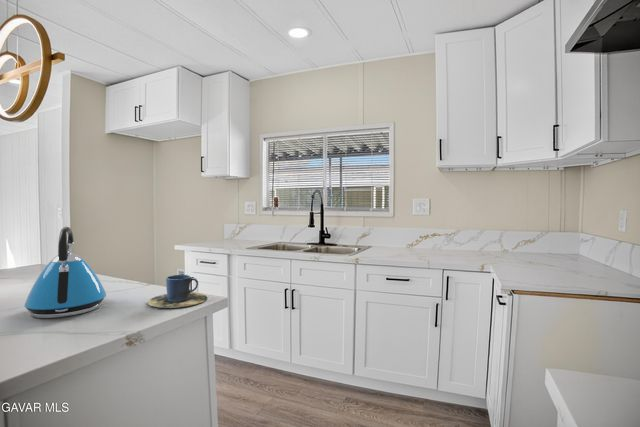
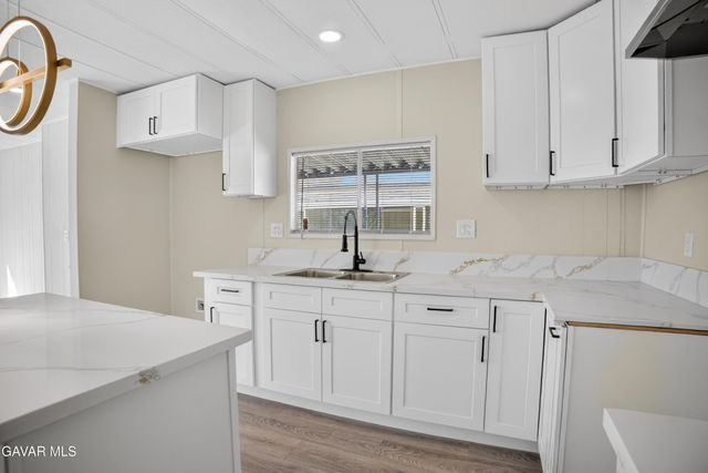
- cup (178, 288)
- kettle (66, 268)
